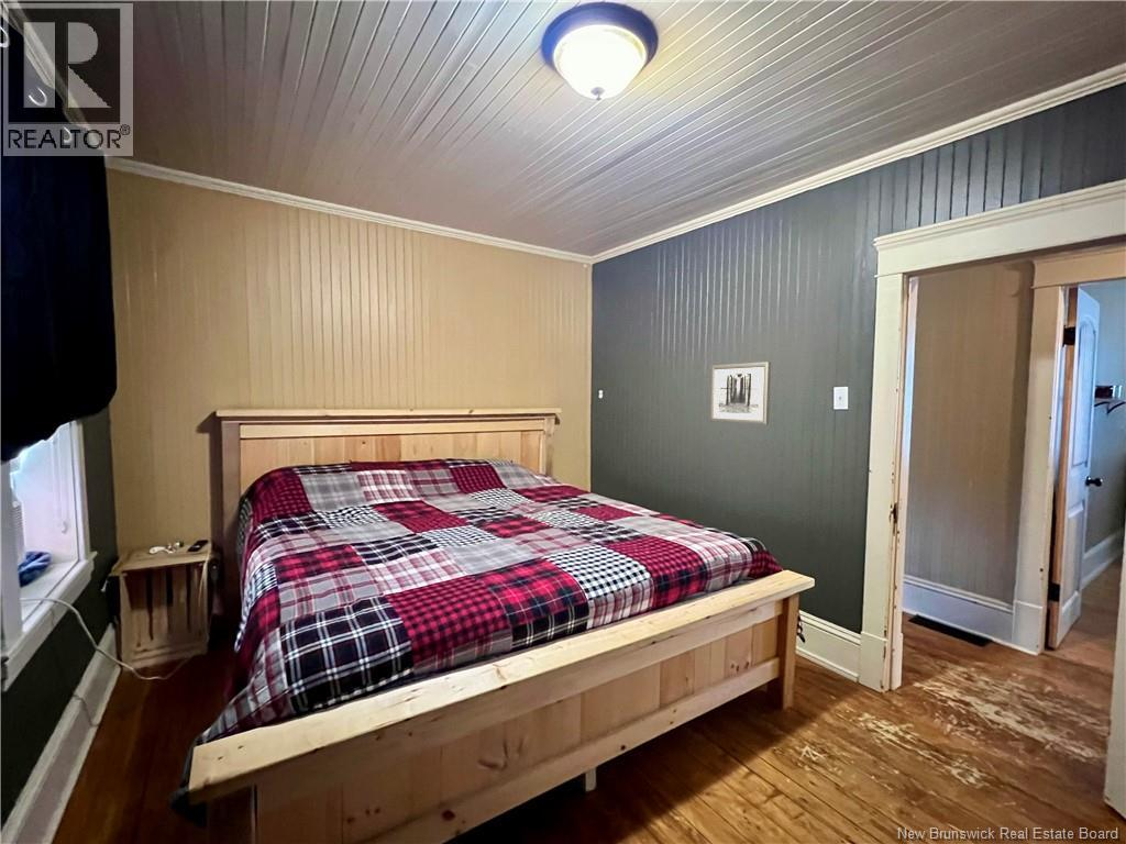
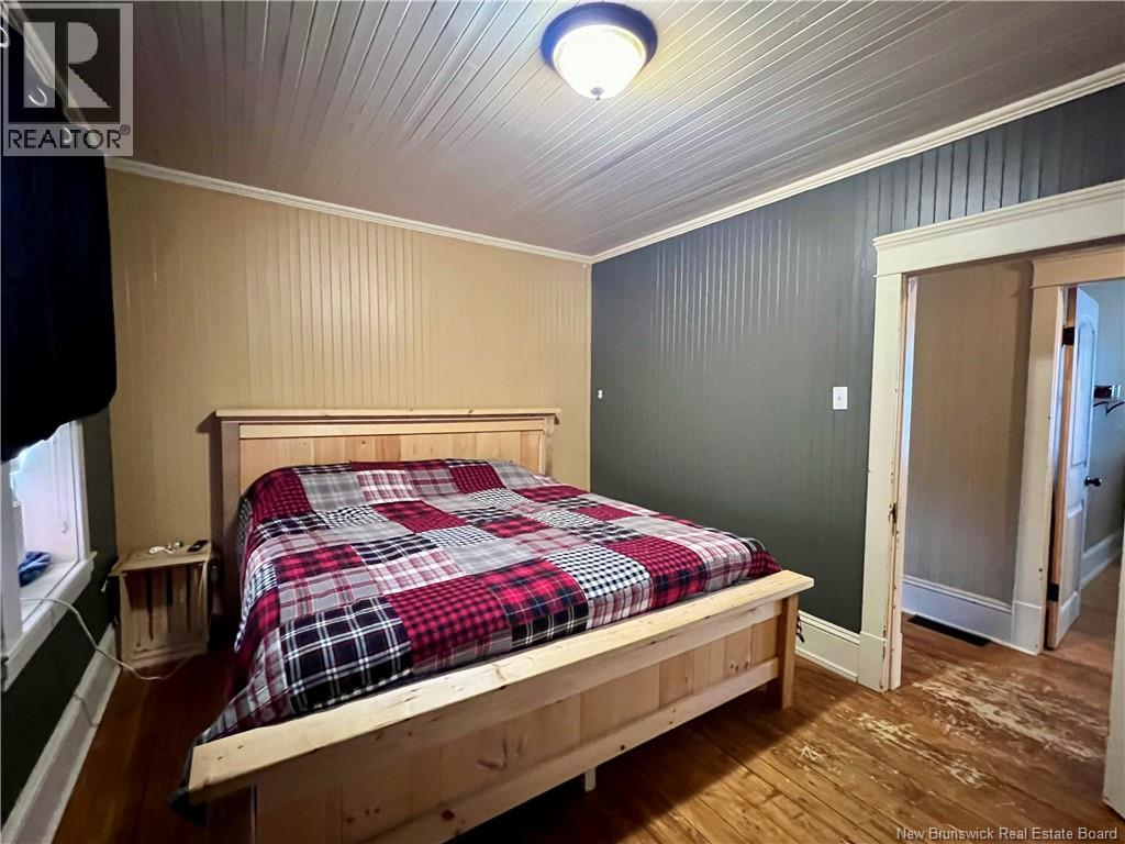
- wall art (738, 393)
